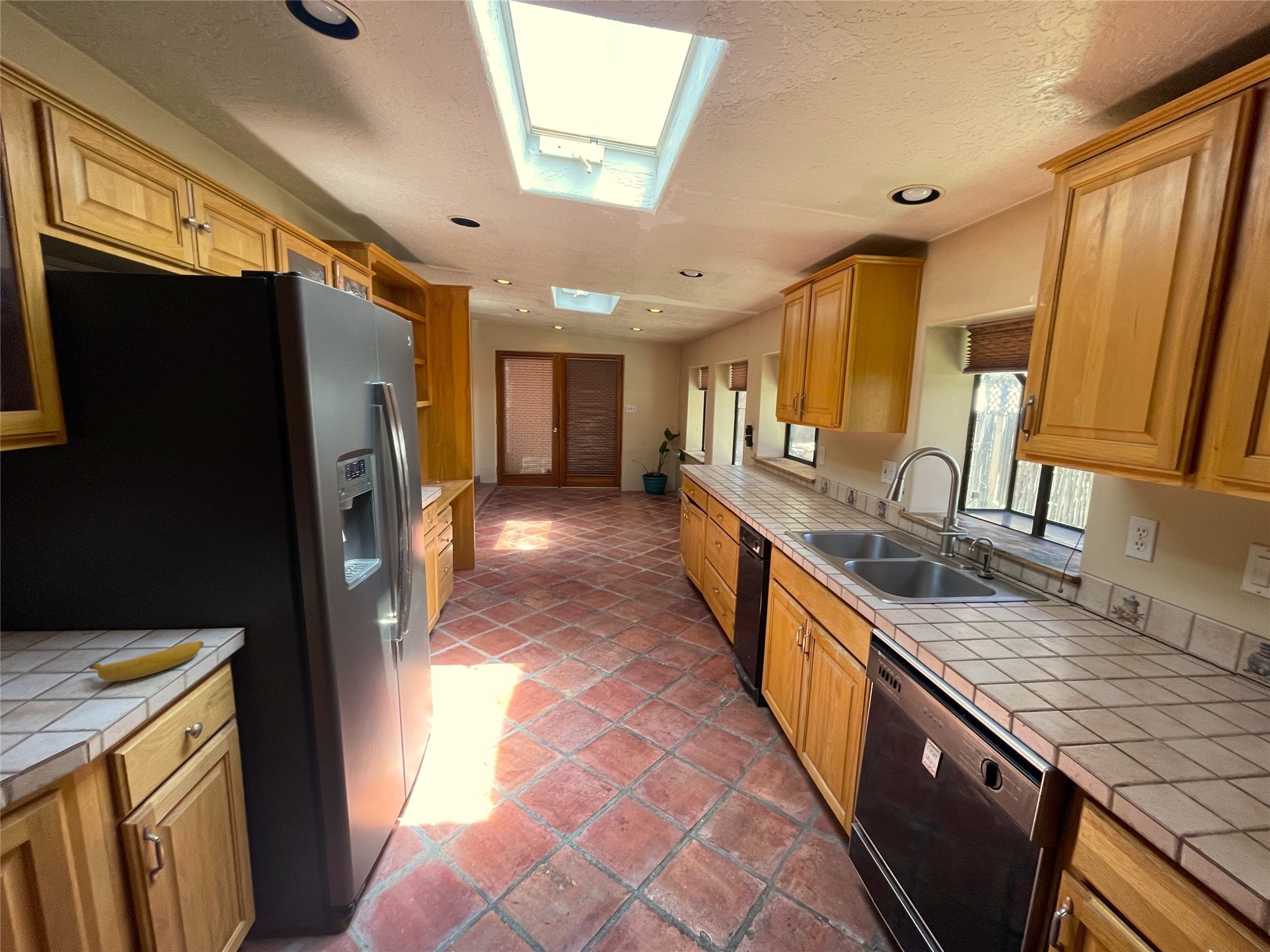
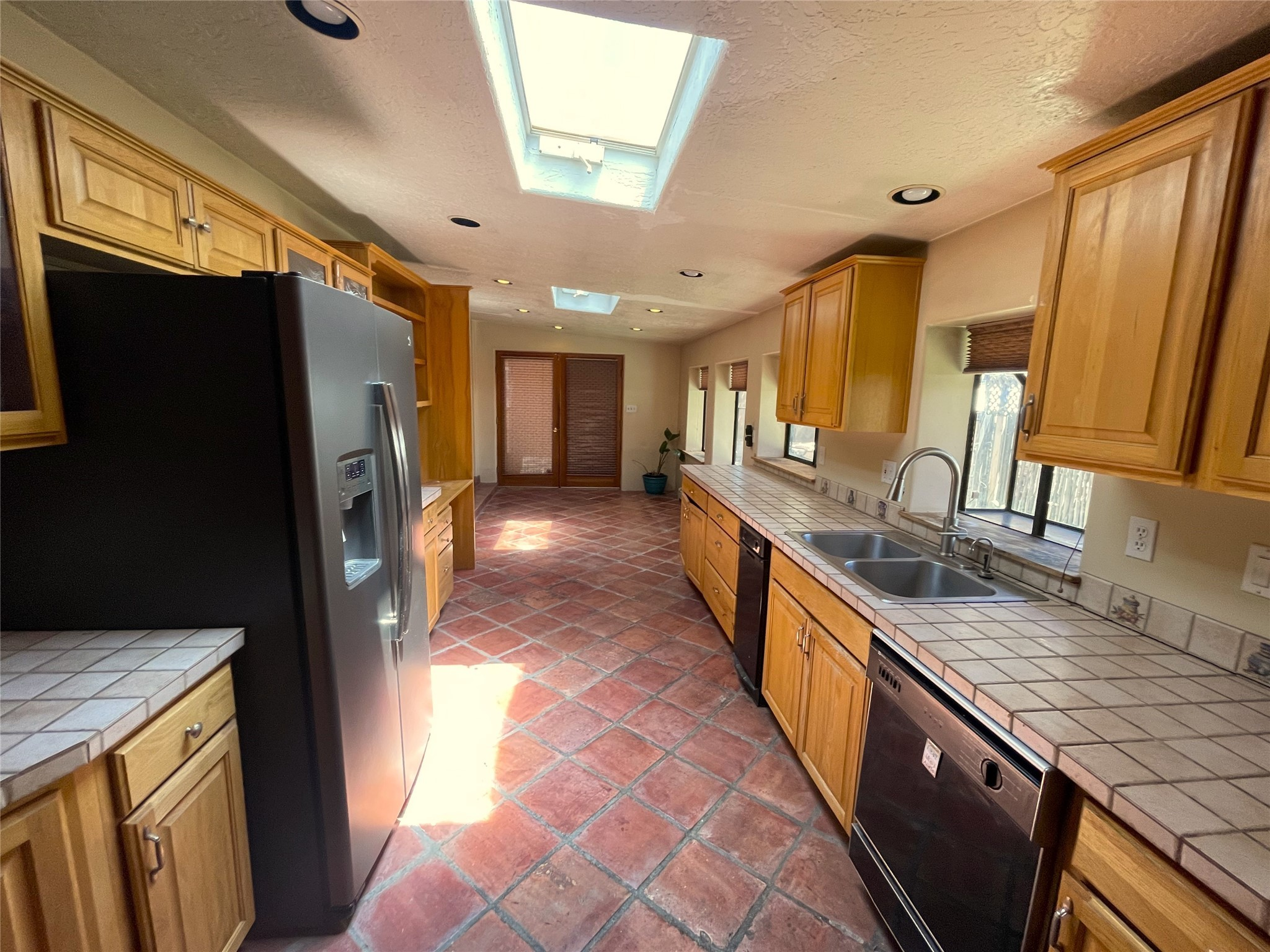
- banana (151, 658)
